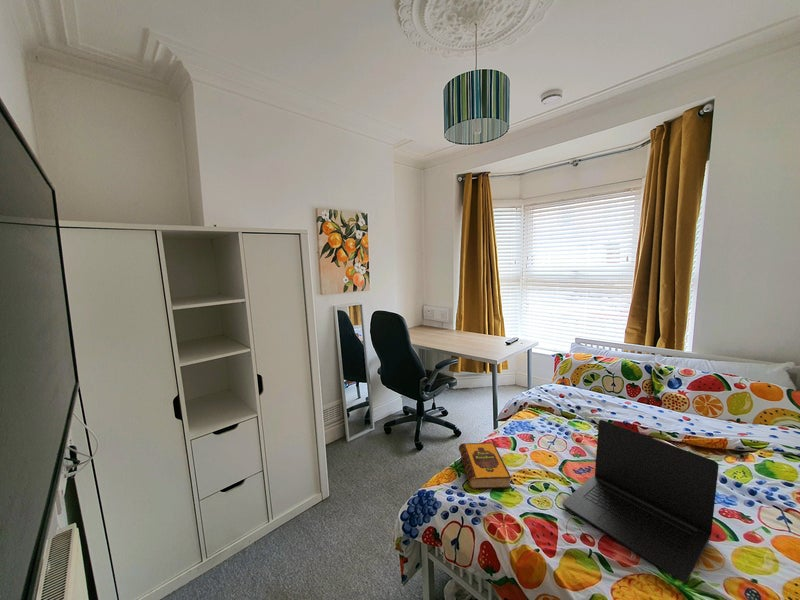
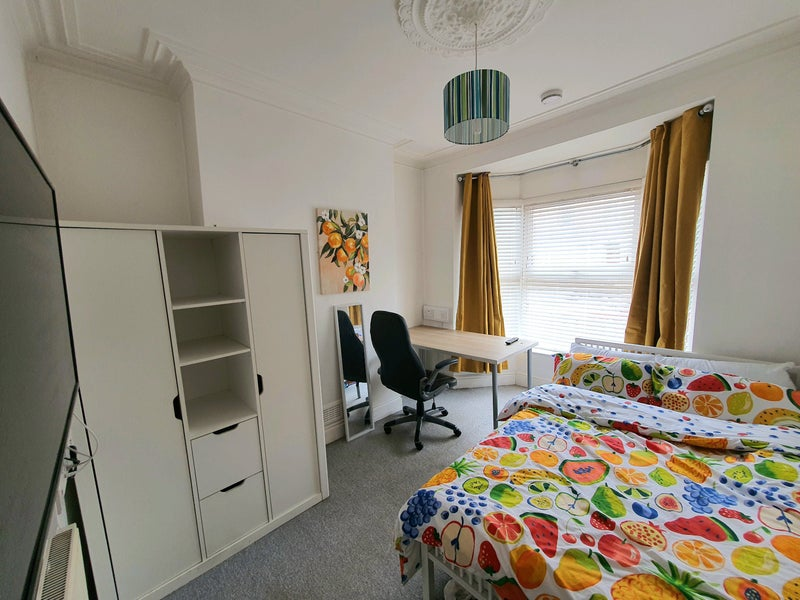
- laptop (634, 485)
- hardback book (482, 463)
